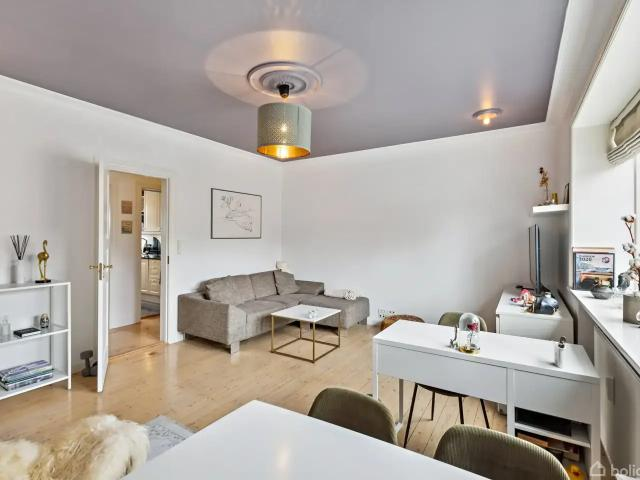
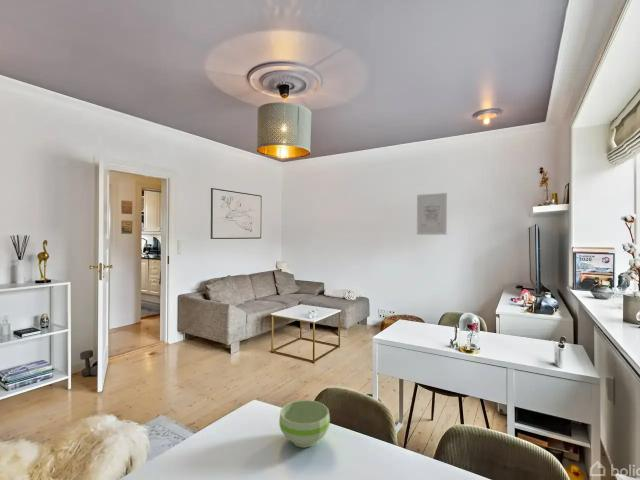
+ bowl (304, 425)
+ wall art (431, 214)
